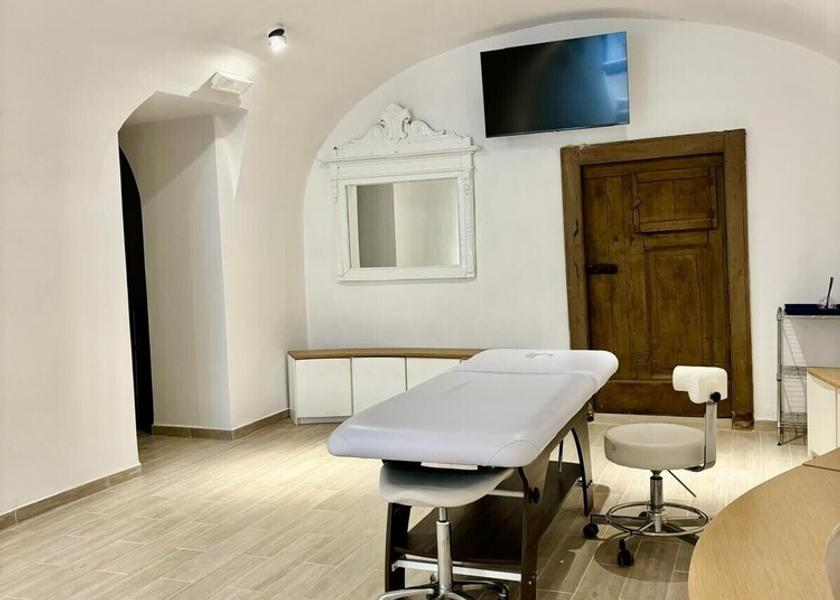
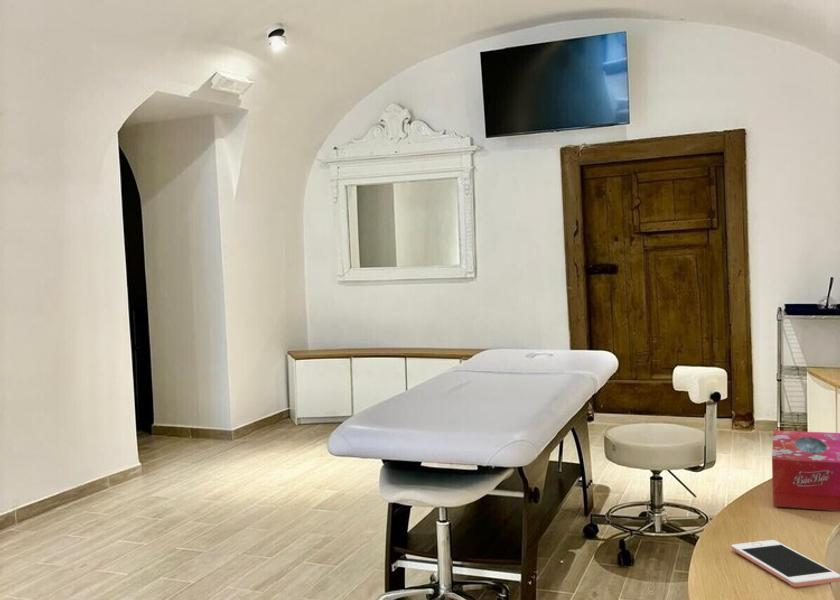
+ cell phone (783, 561)
+ tissue box (810, 467)
